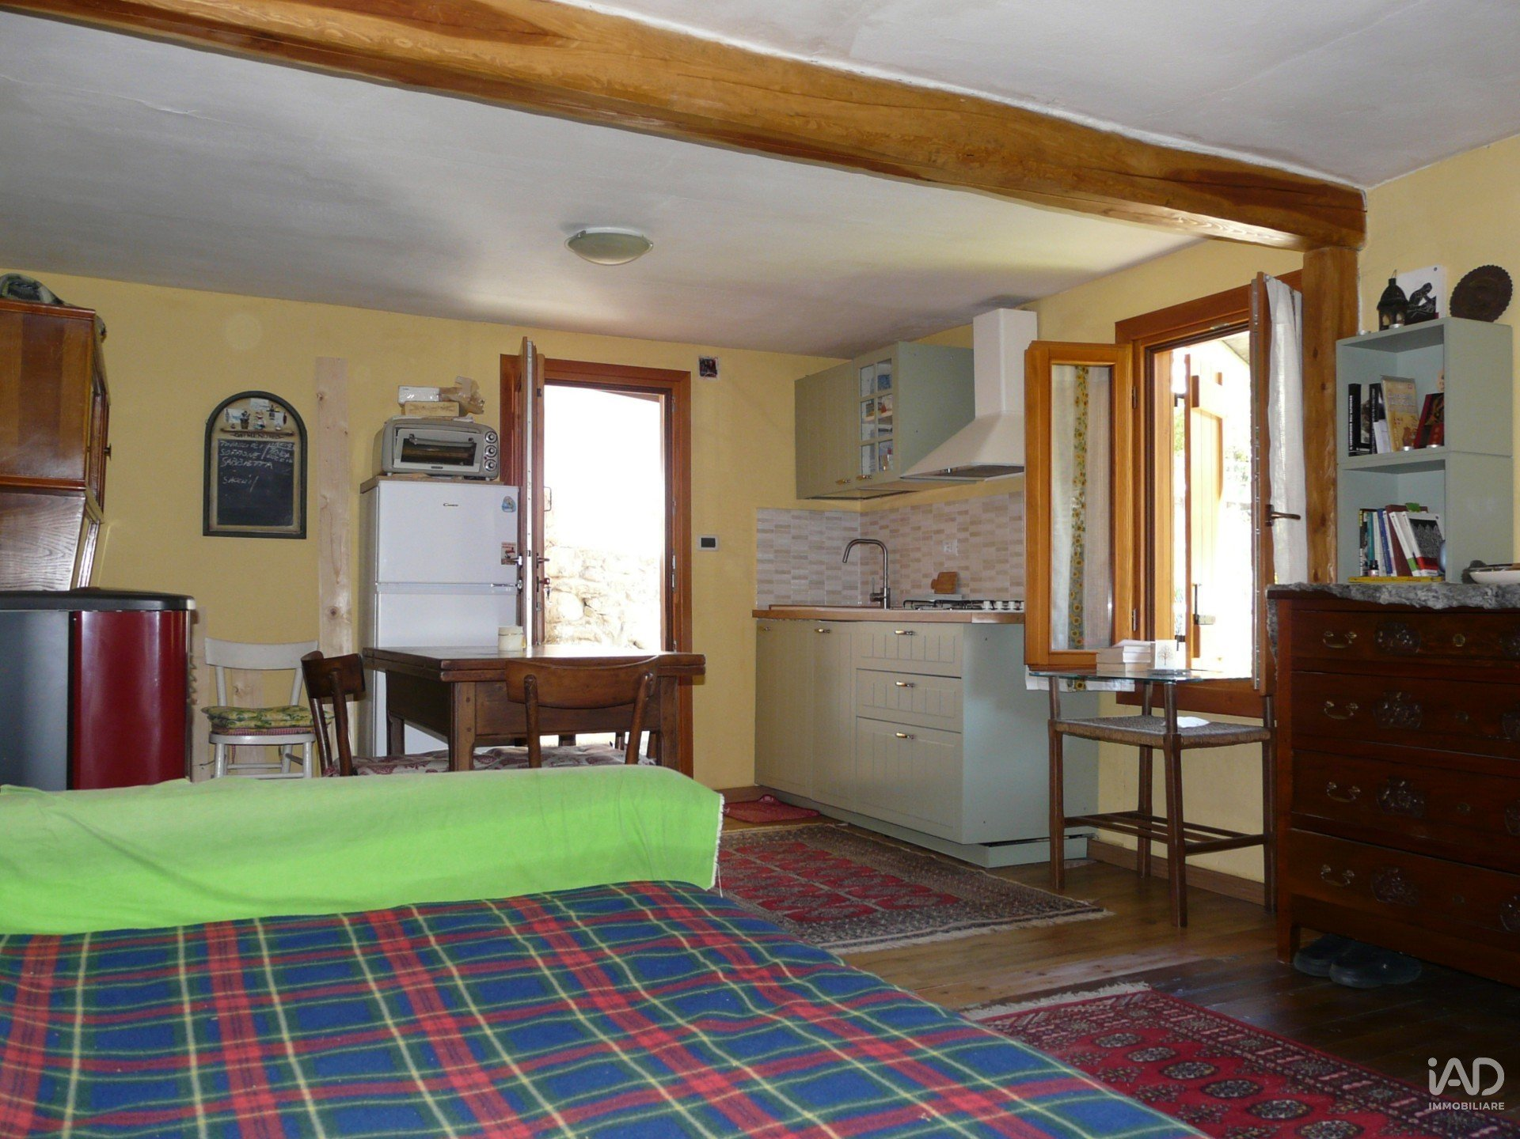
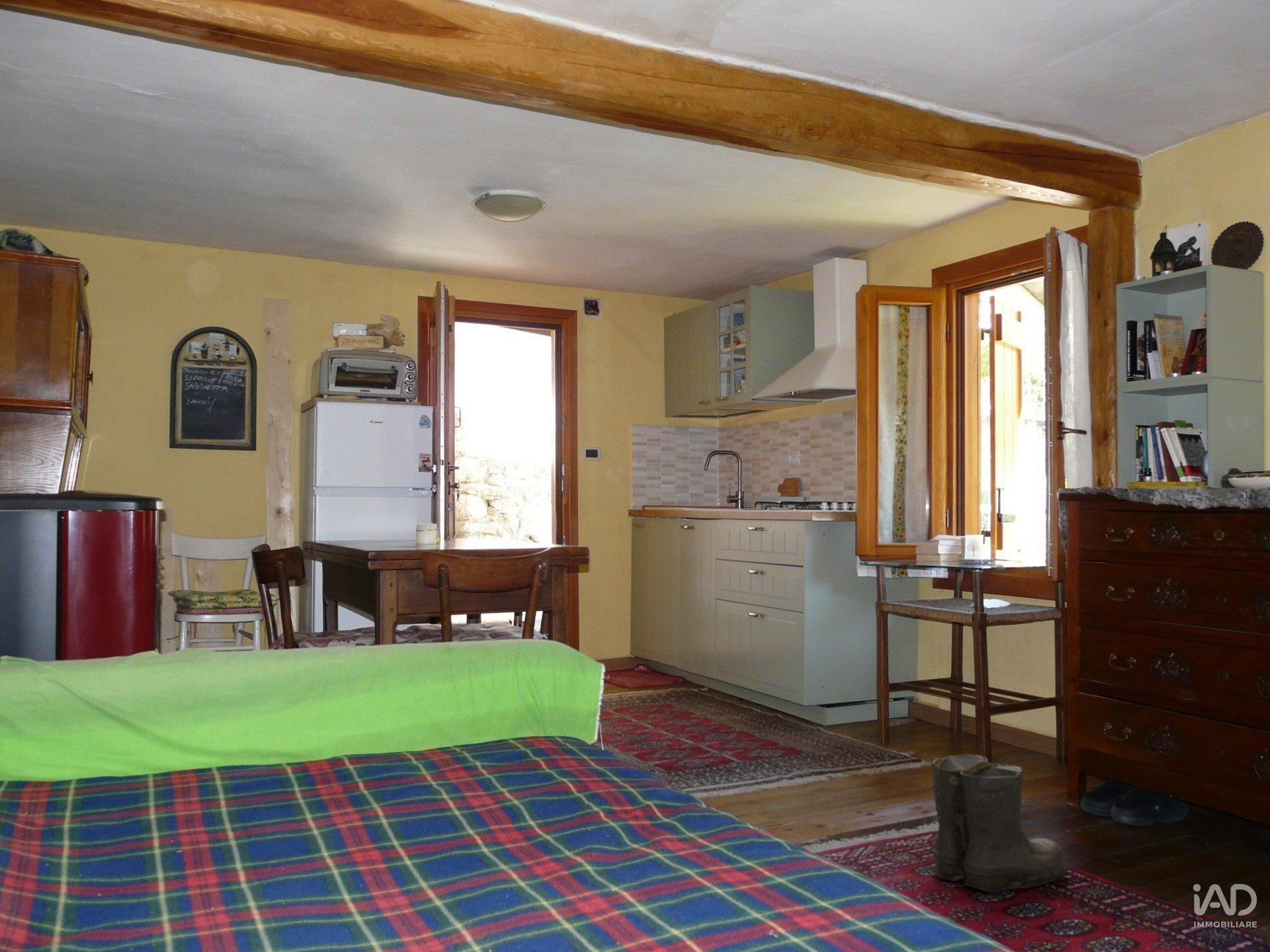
+ boots (997, 816)
